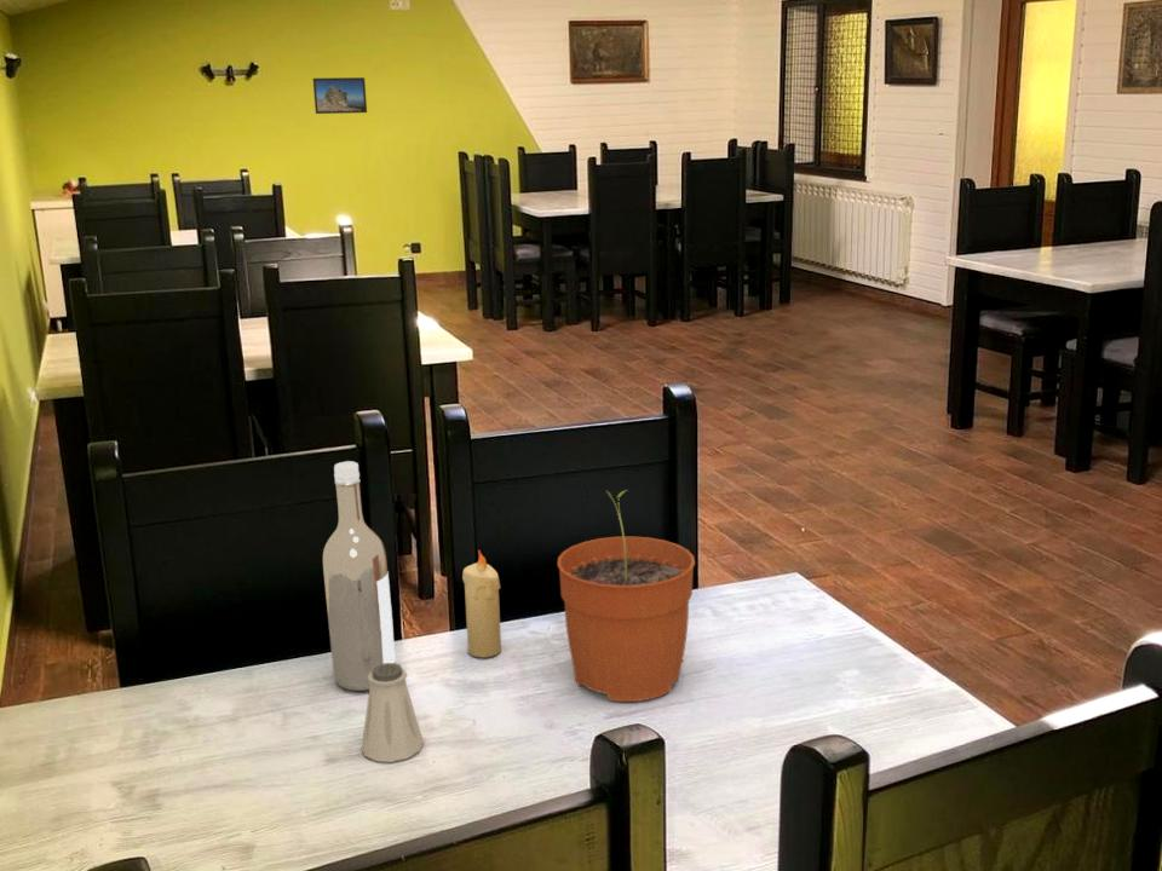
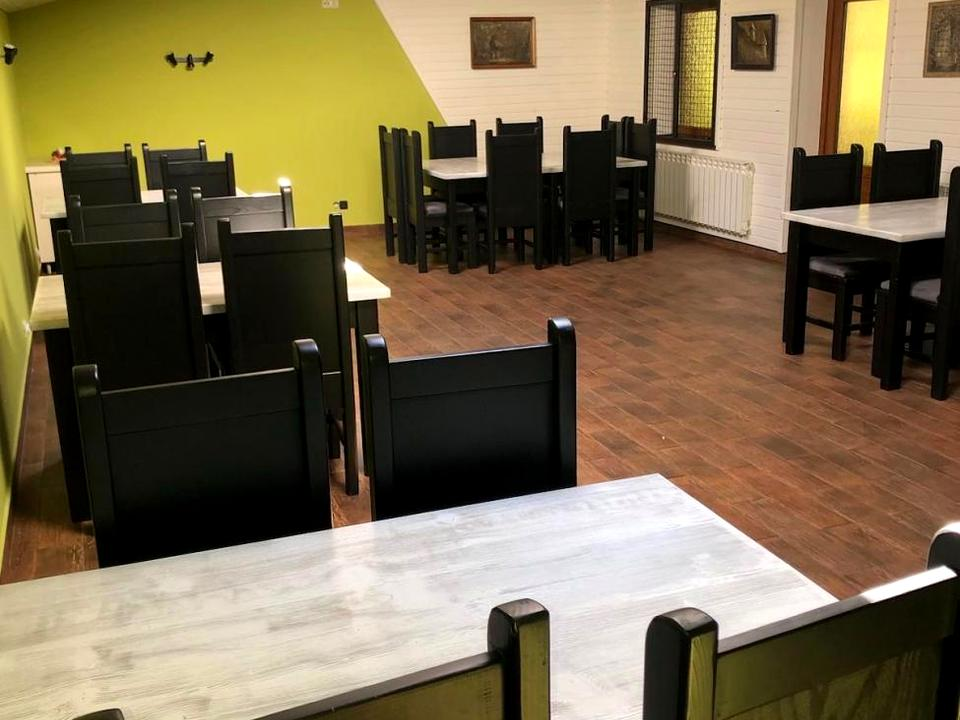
- plant pot (626, 589)
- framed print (340, 96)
- saltshaker (390, 708)
- wine bottle (356, 573)
- candle (482, 600)
